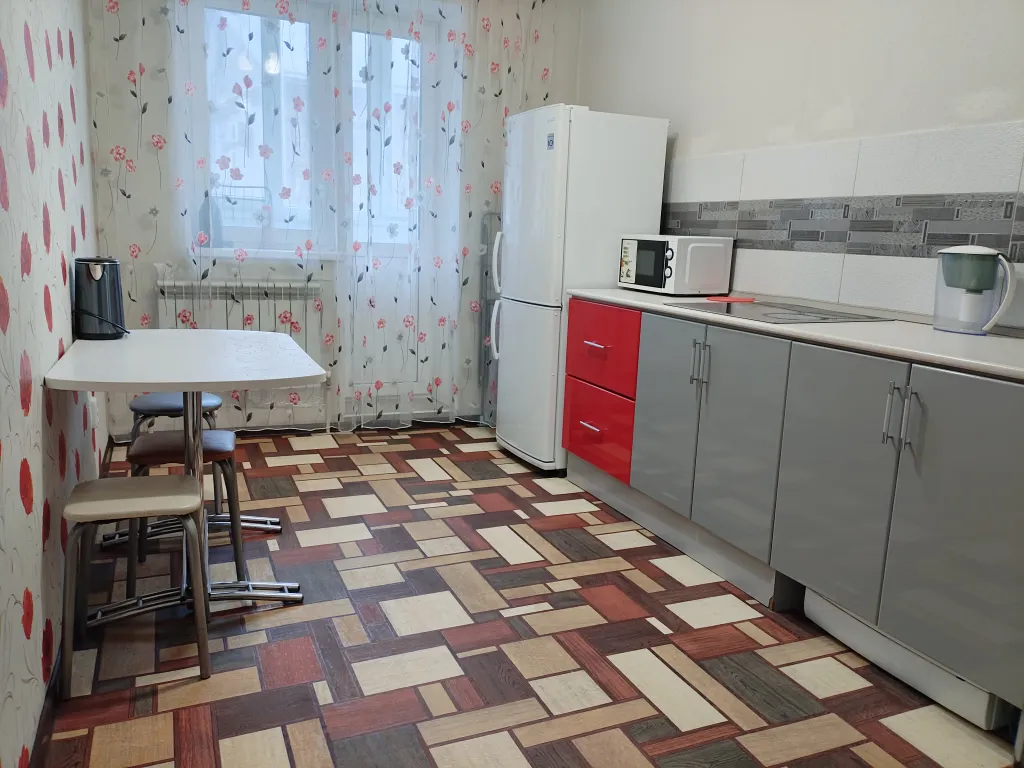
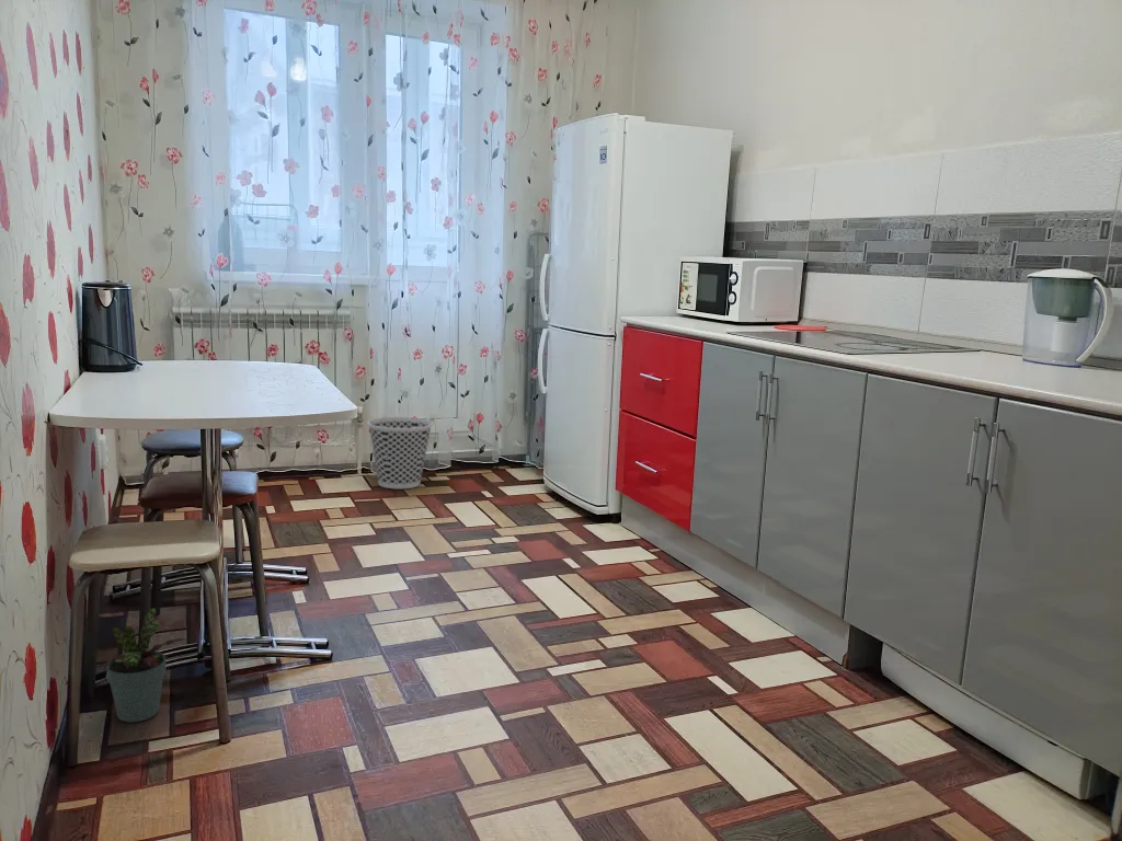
+ potted plant (147, 663)
+ wastebasket (399, 452)
